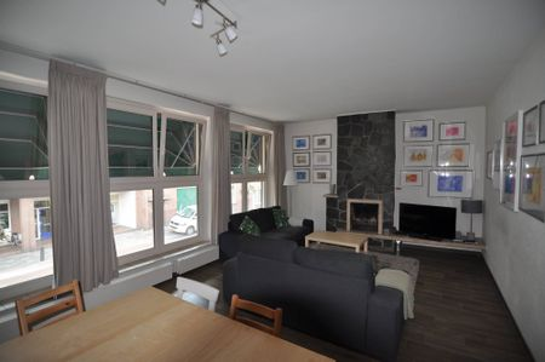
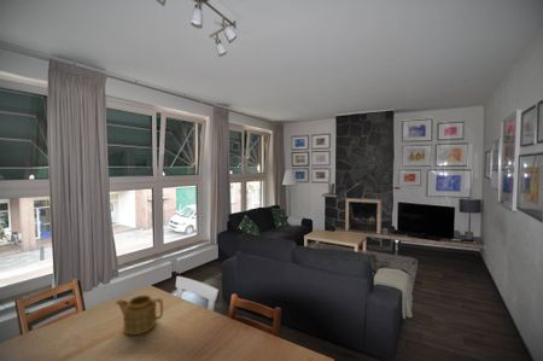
+ teapot (139, 313)
